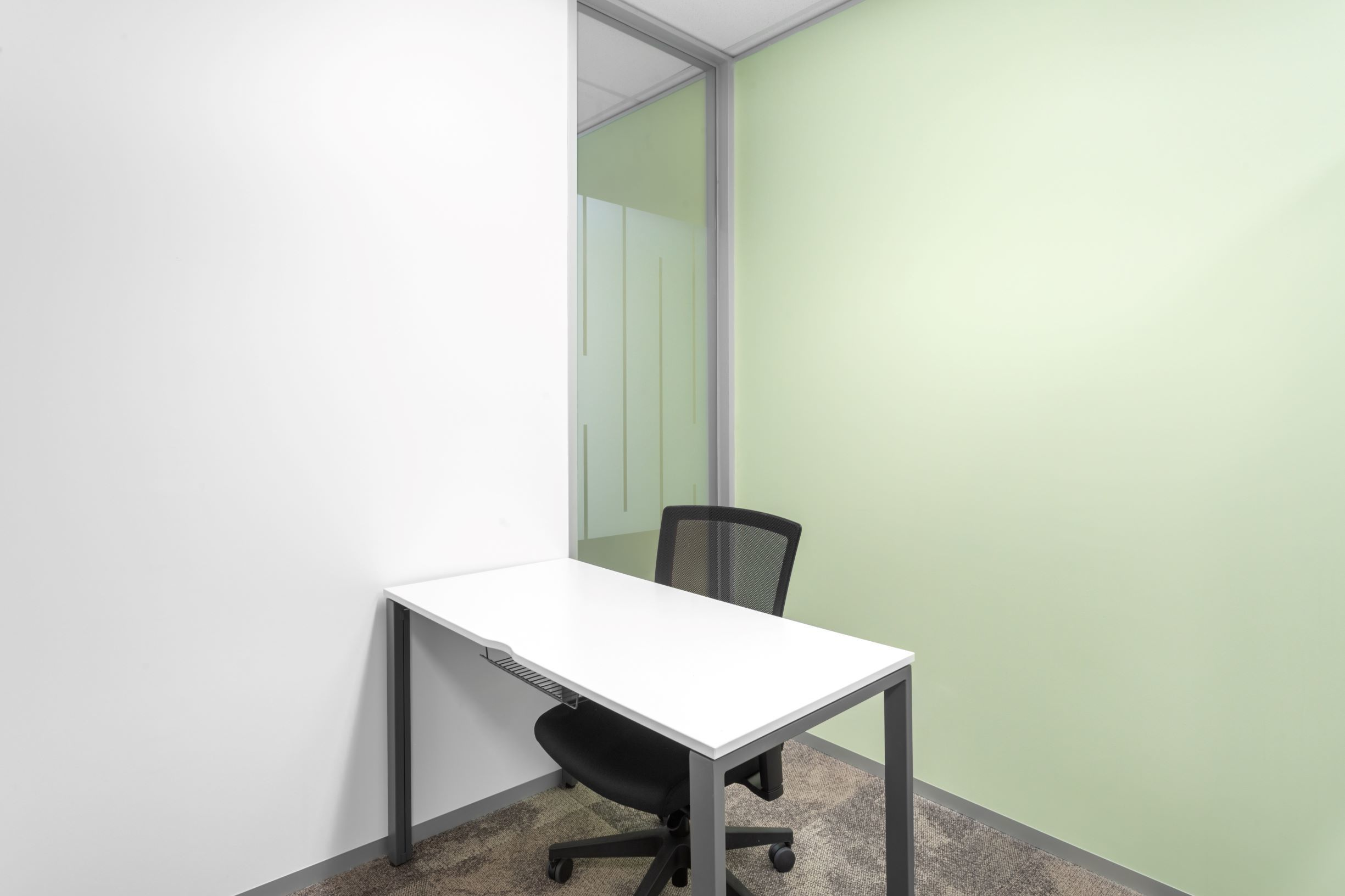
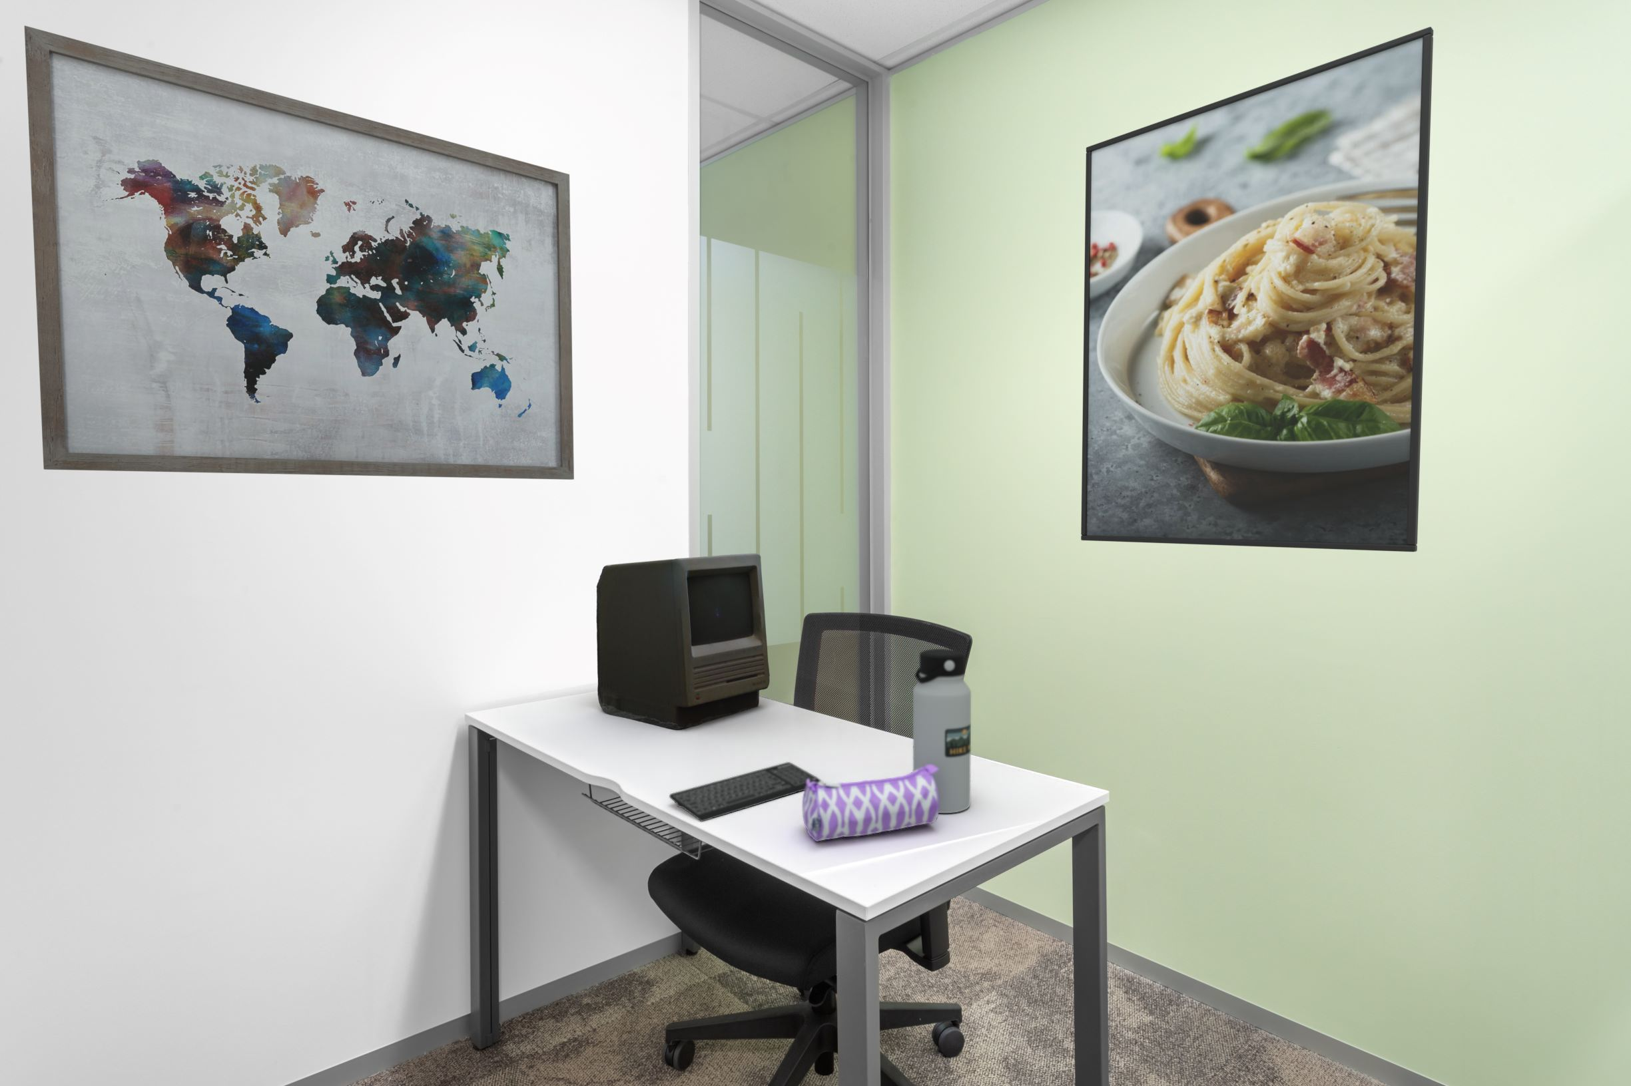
+ pencil case (869, 801)
+ wall art (350, 297)
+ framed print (1230, 324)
+ monitor (683, 631)
+ water bottle (942, 728)
+ keyboard (748, 789)
